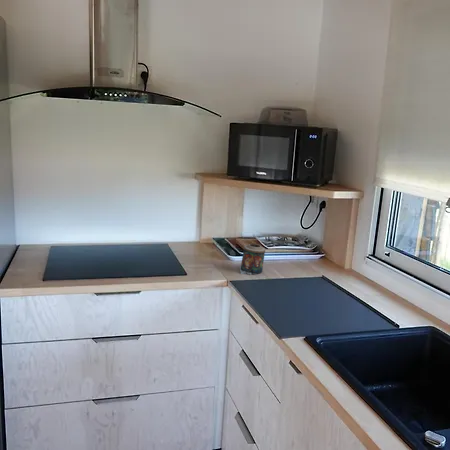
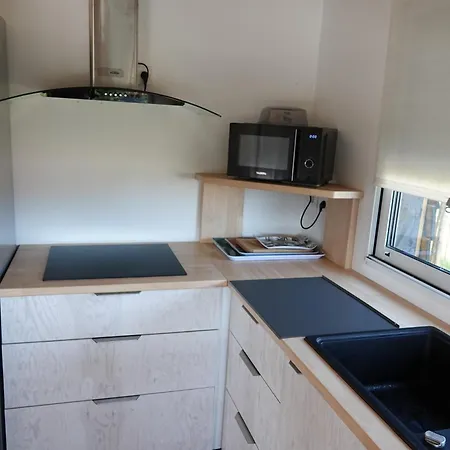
- candle (250, 258)
